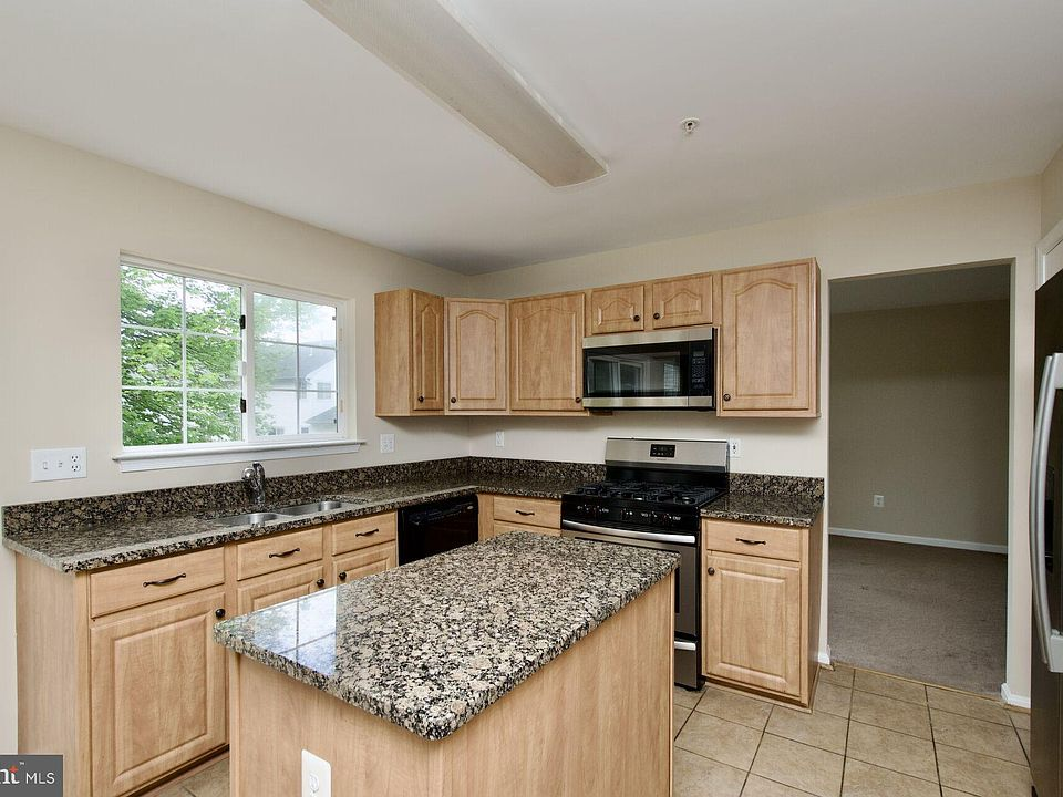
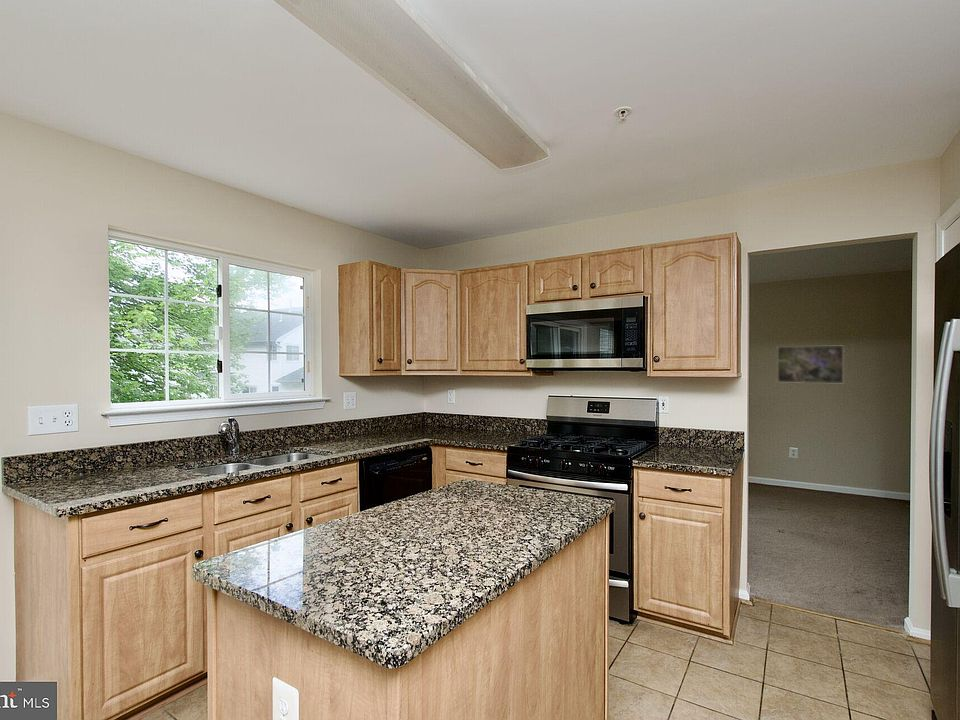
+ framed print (809, 364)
